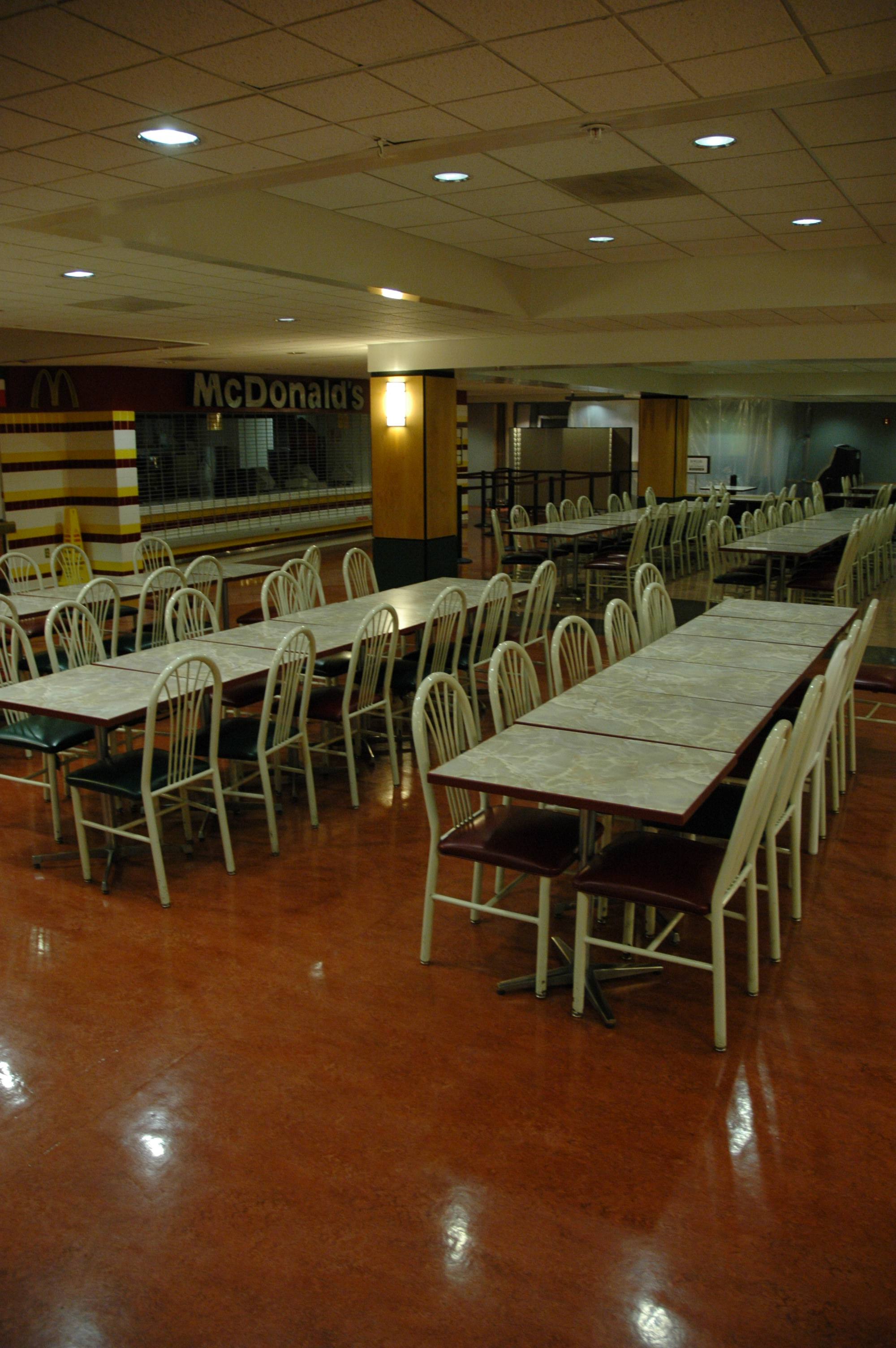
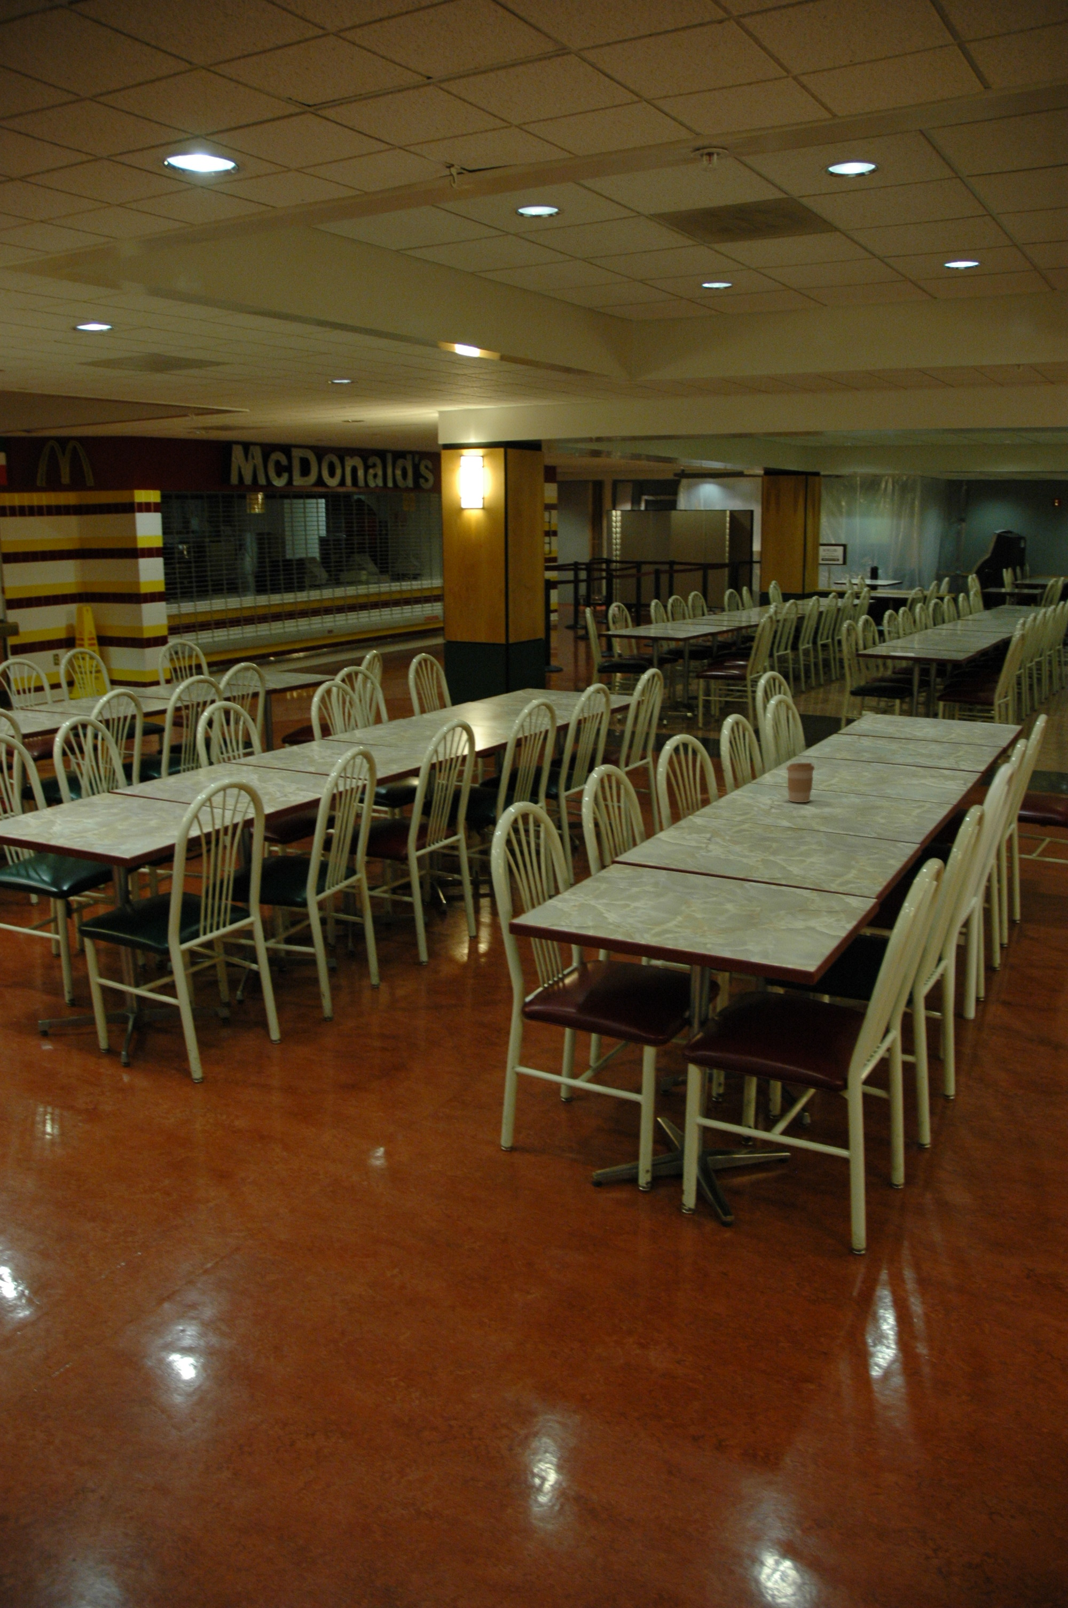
+ coffee cup (800, 781)
